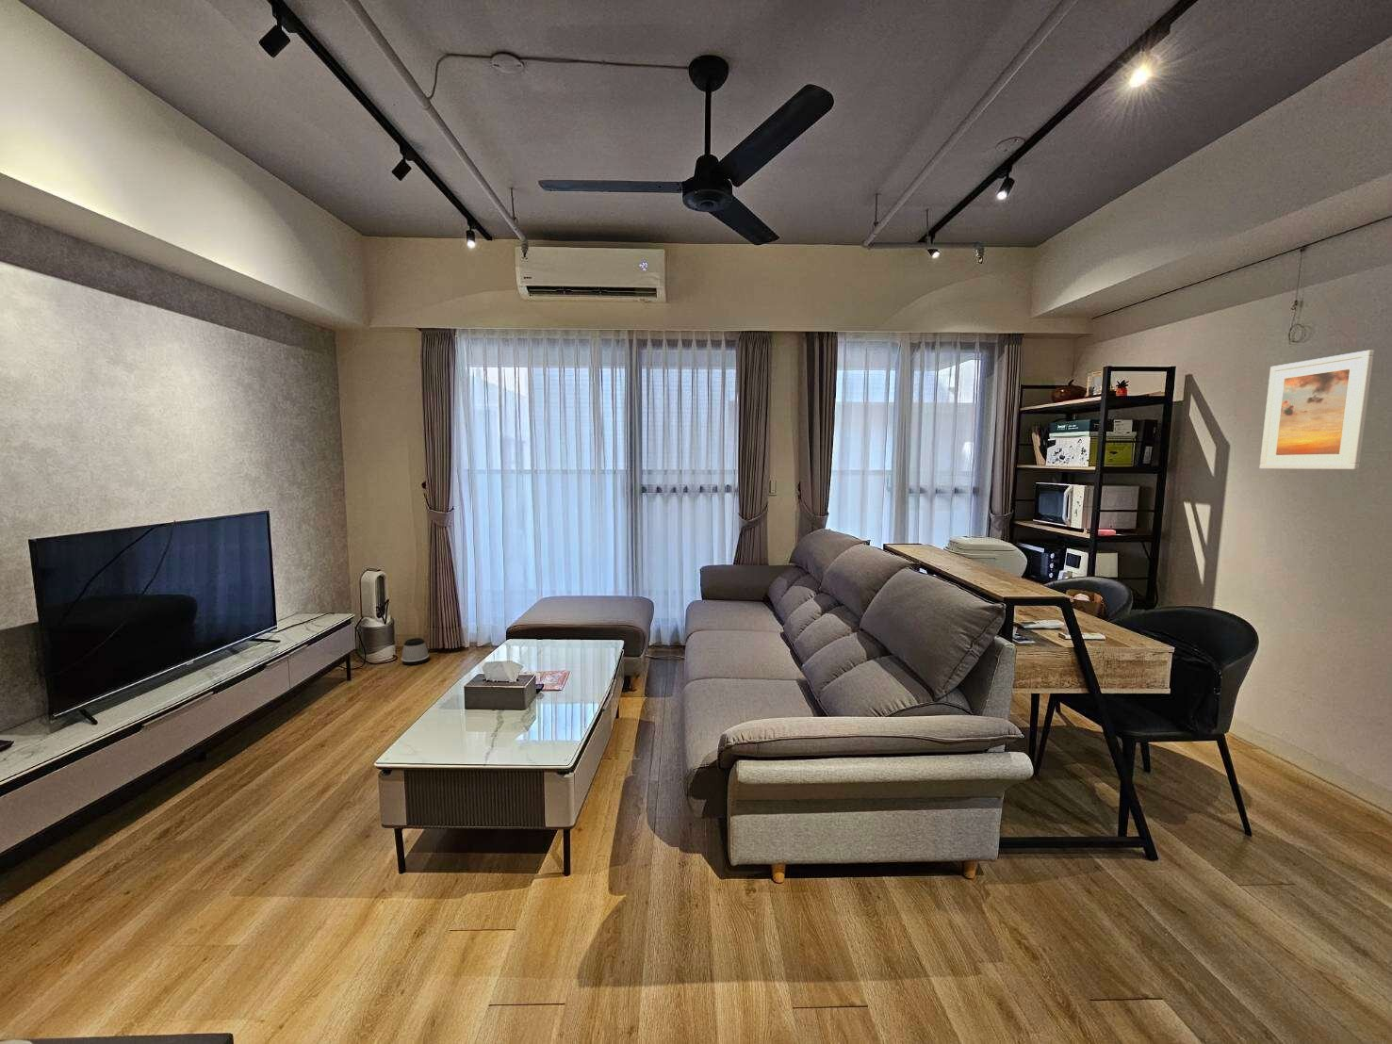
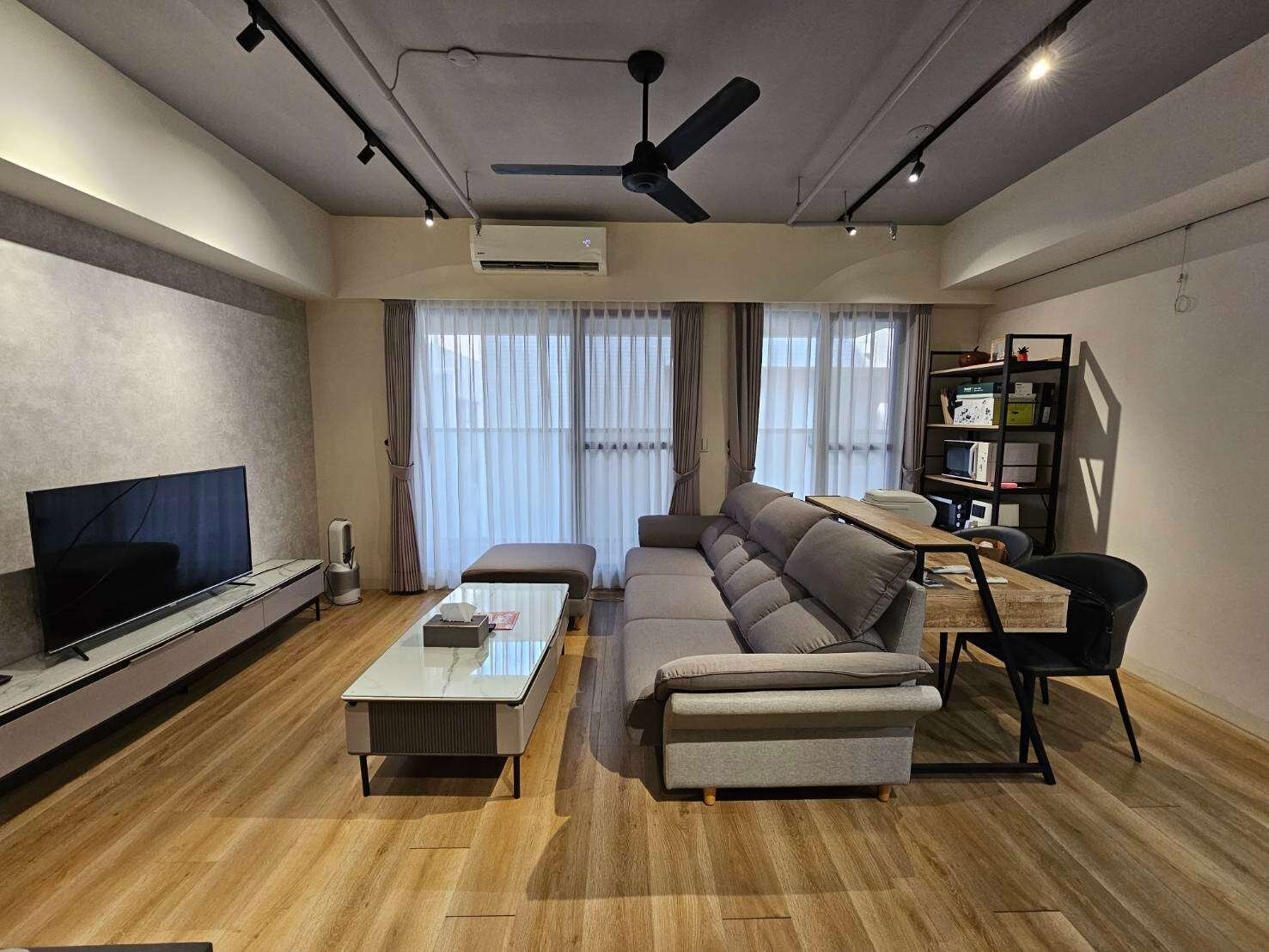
- speaker (415, 650)
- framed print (1312, 413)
